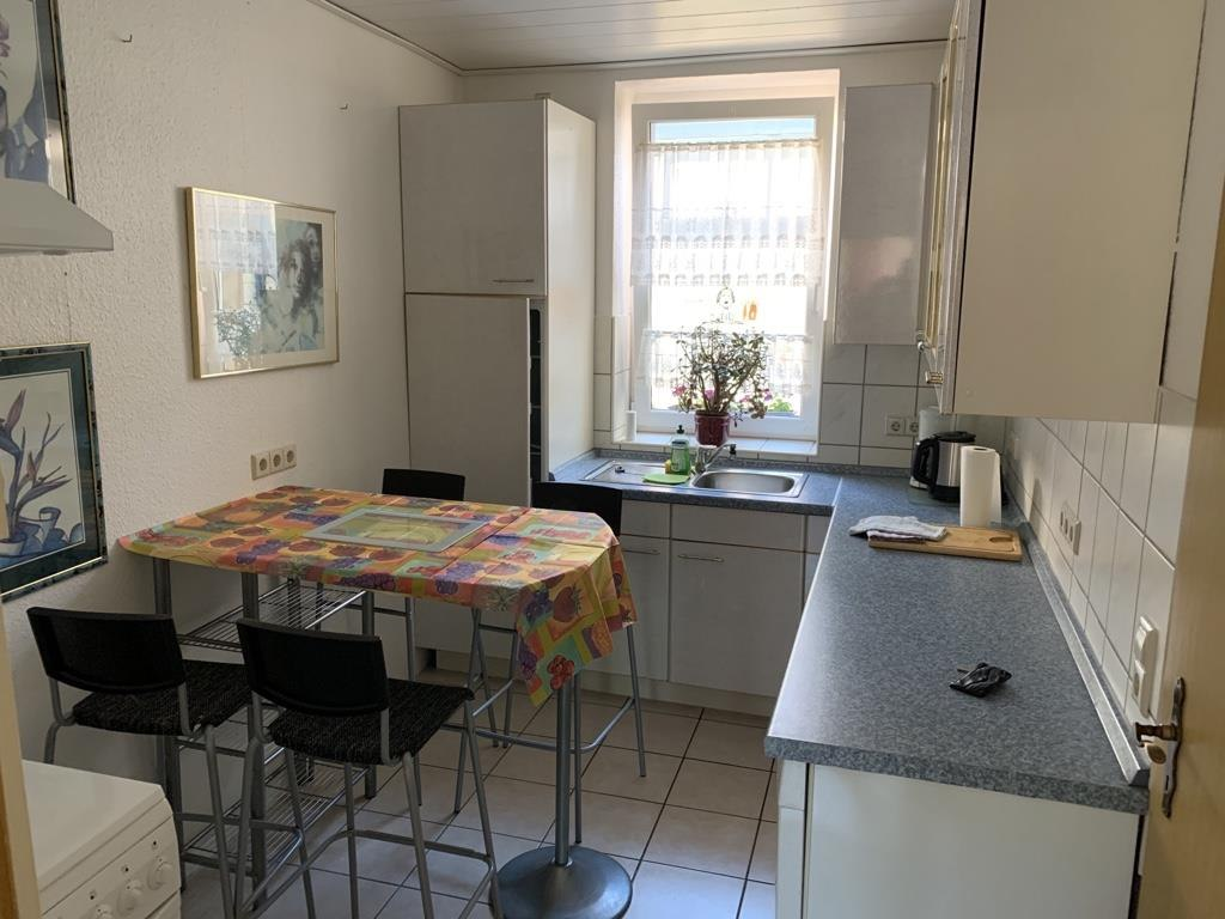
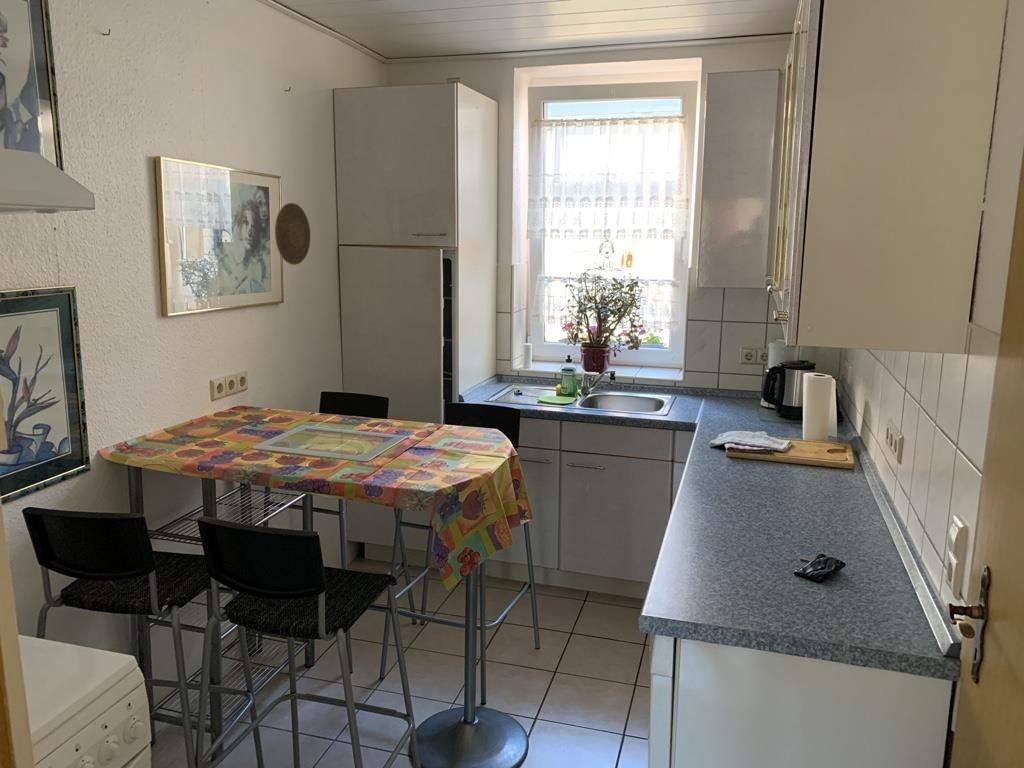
+ decorative plate (295, 234)
